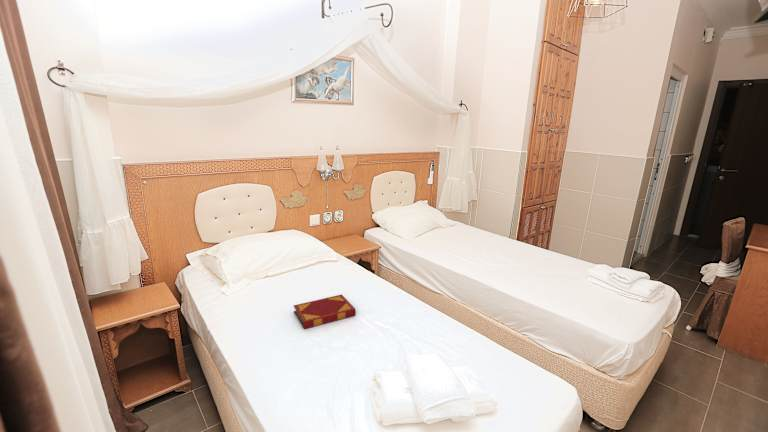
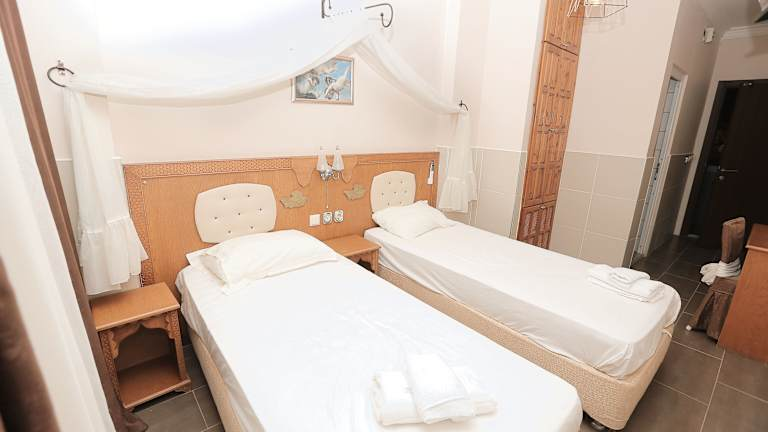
- hardback book (324, 310)
